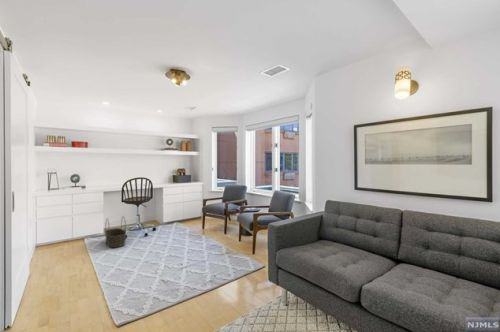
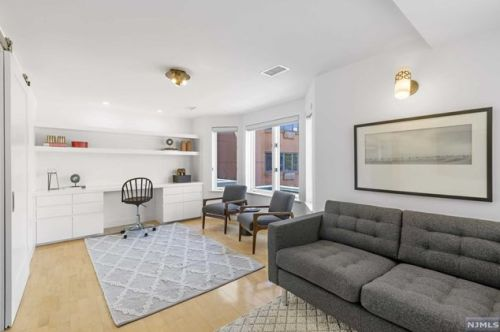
- basket (115, 230)
